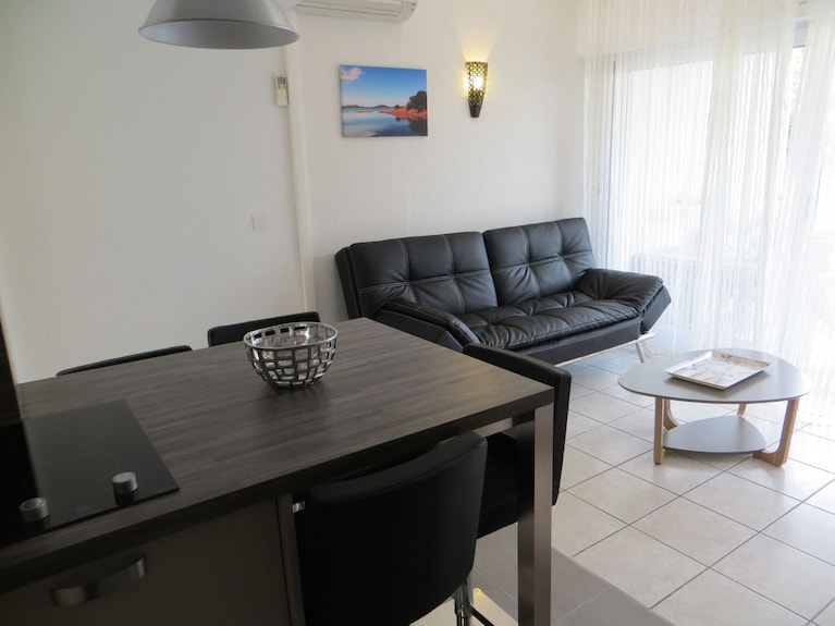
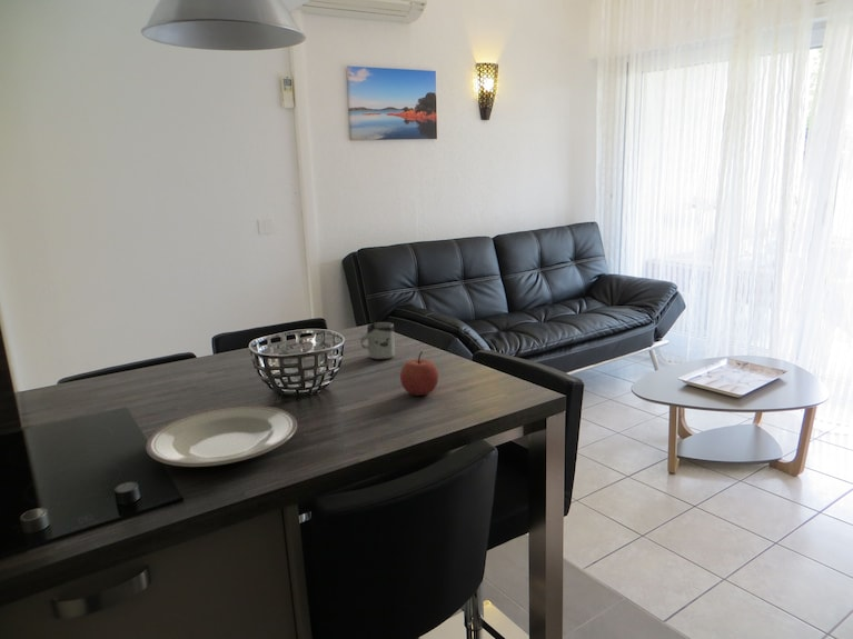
+ cup (376, 341)
+ apple (418, 372)
+ plate (225, 439)
